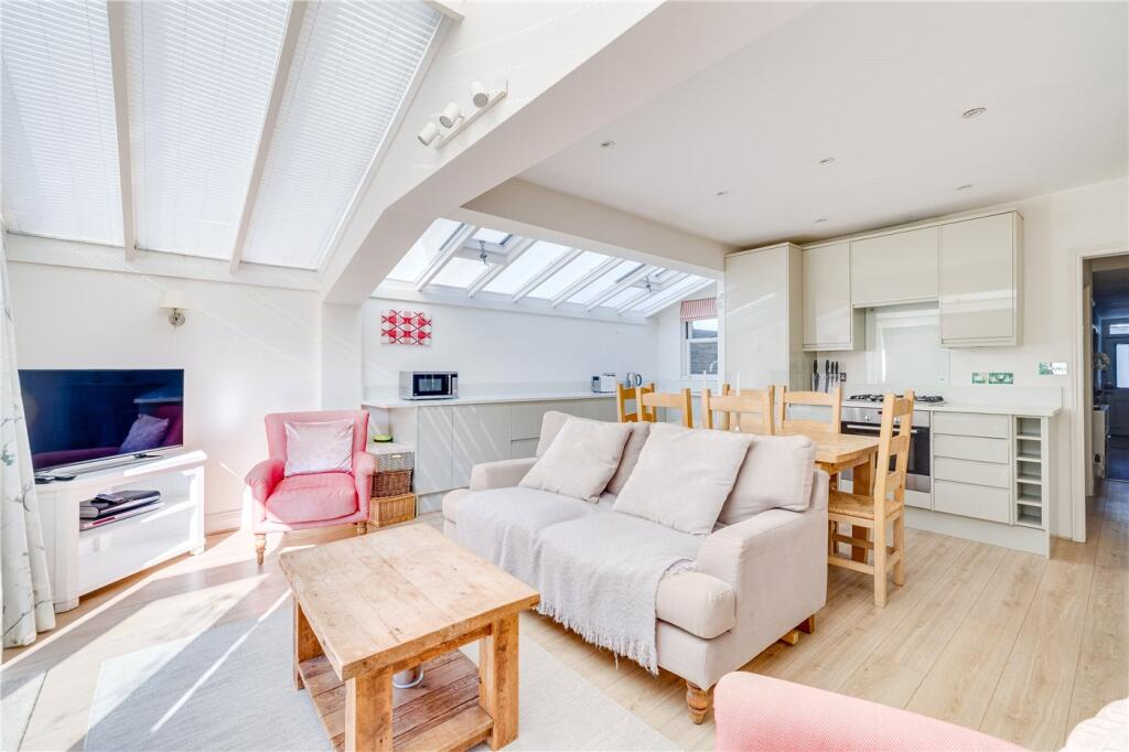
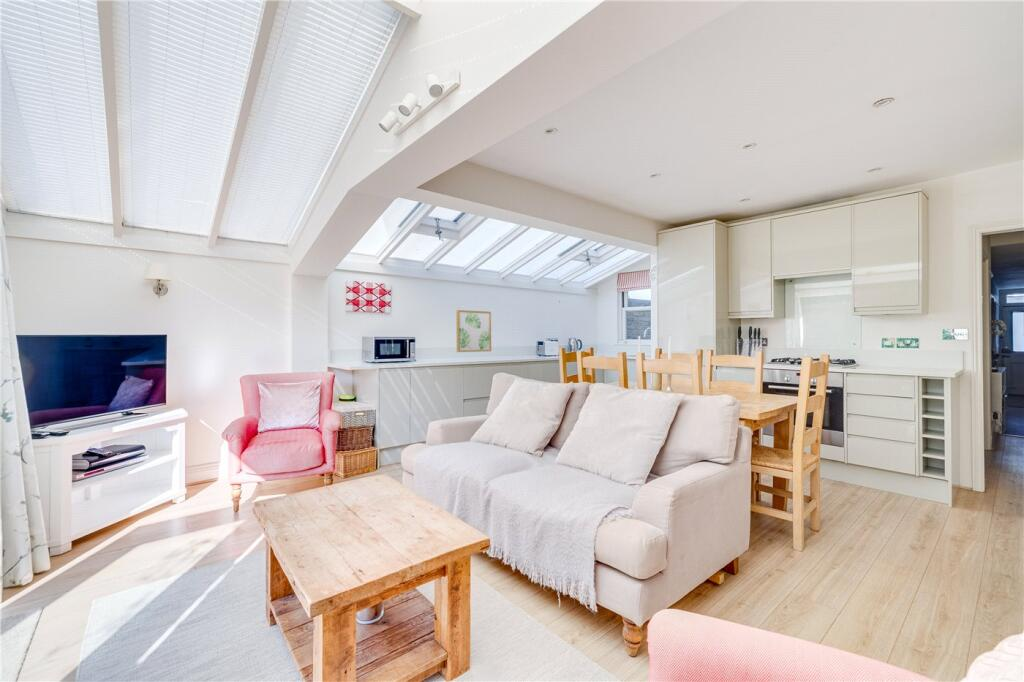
+ wall art (474, 331)
